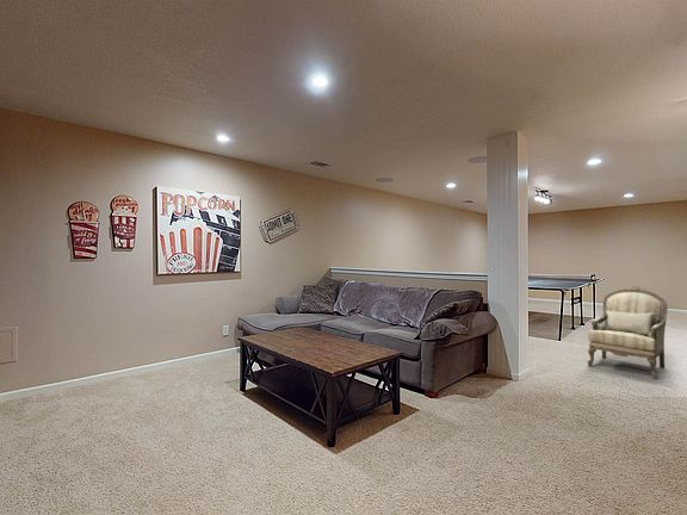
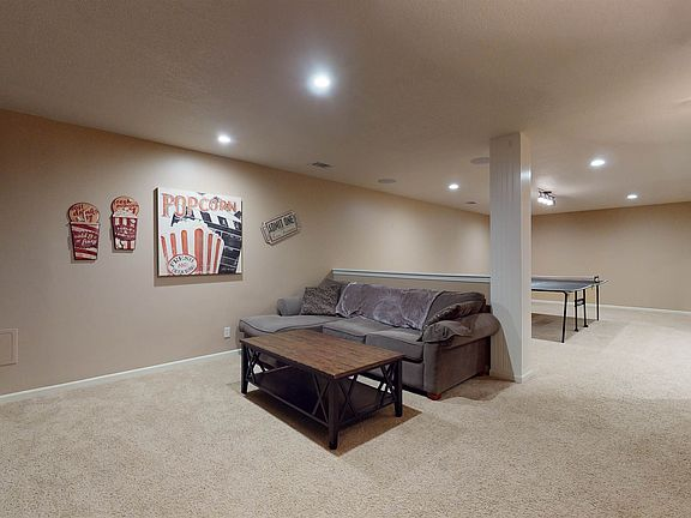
- armchair (627, 327)
